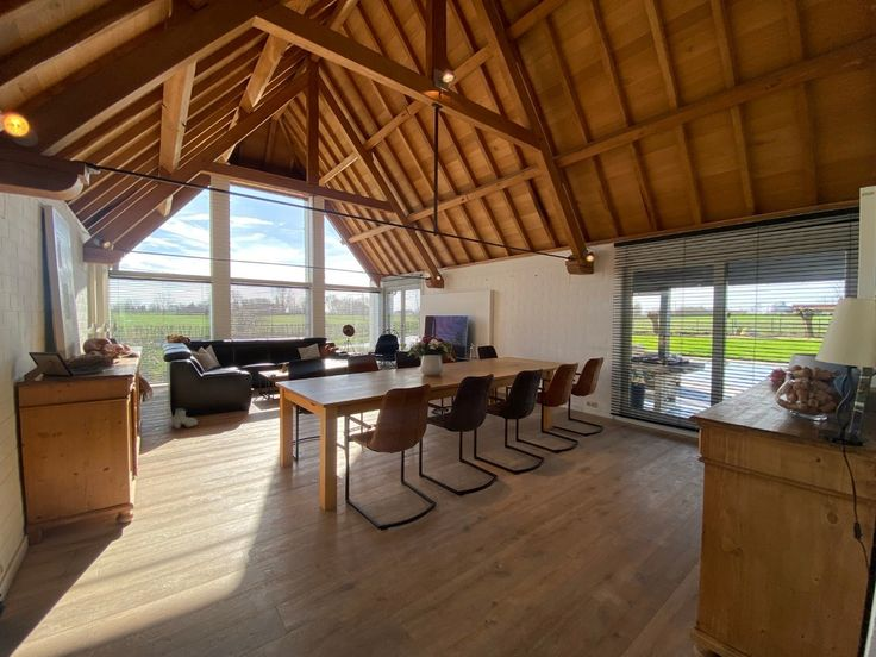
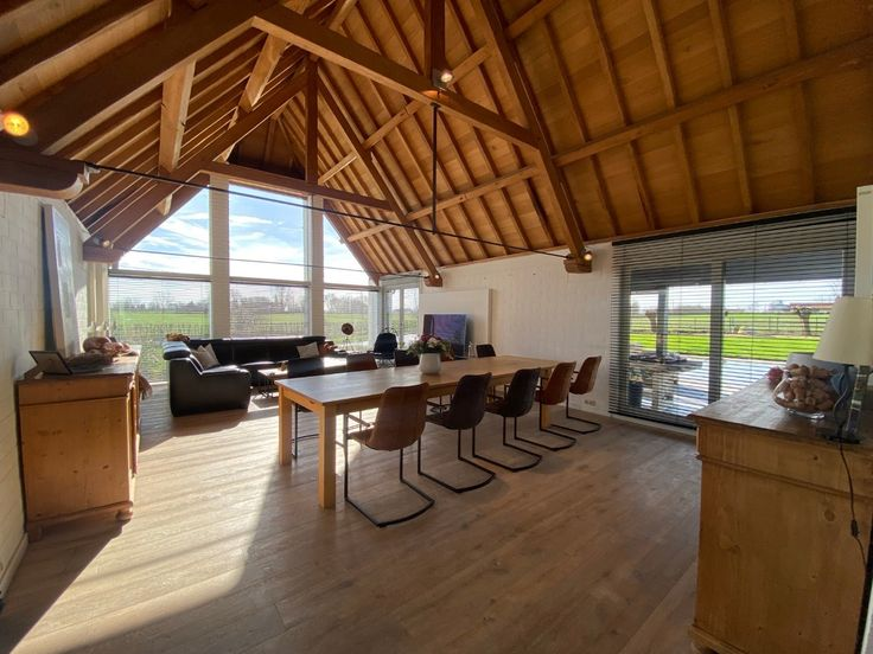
- boots (184, 417)
